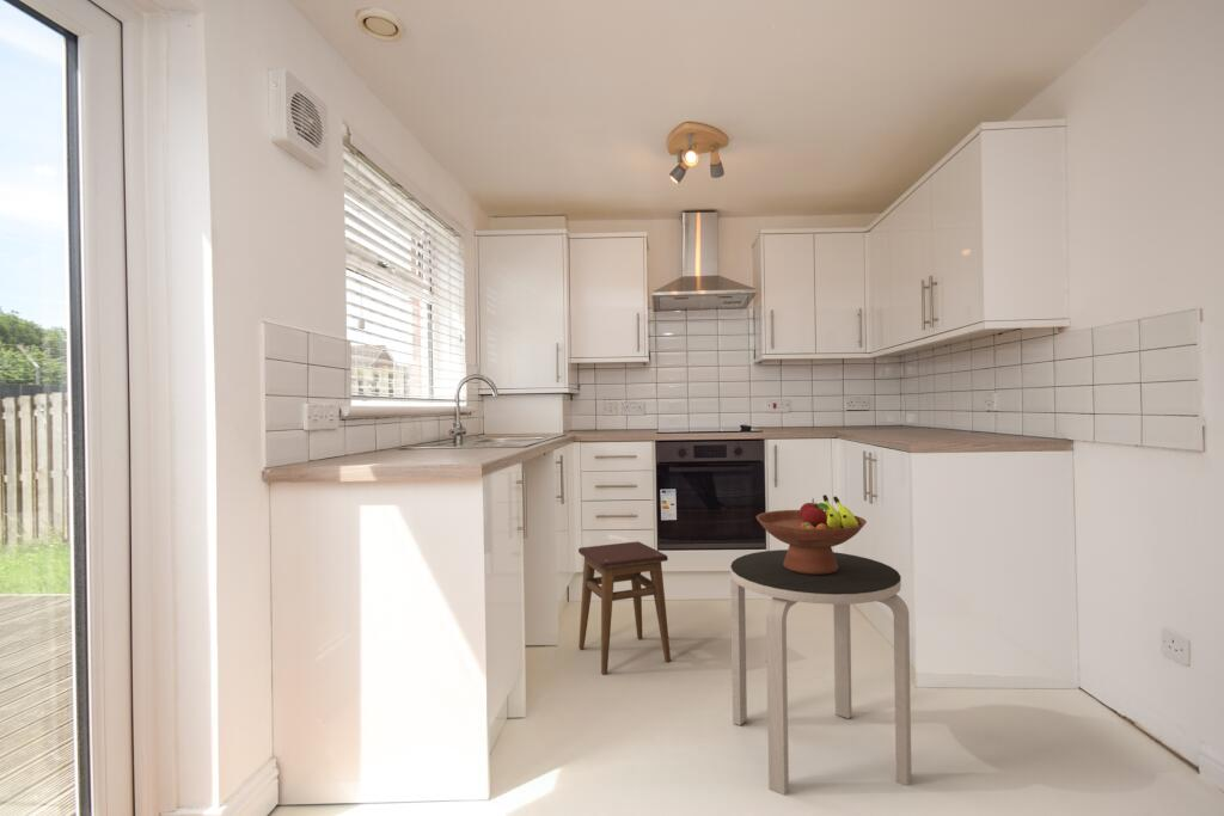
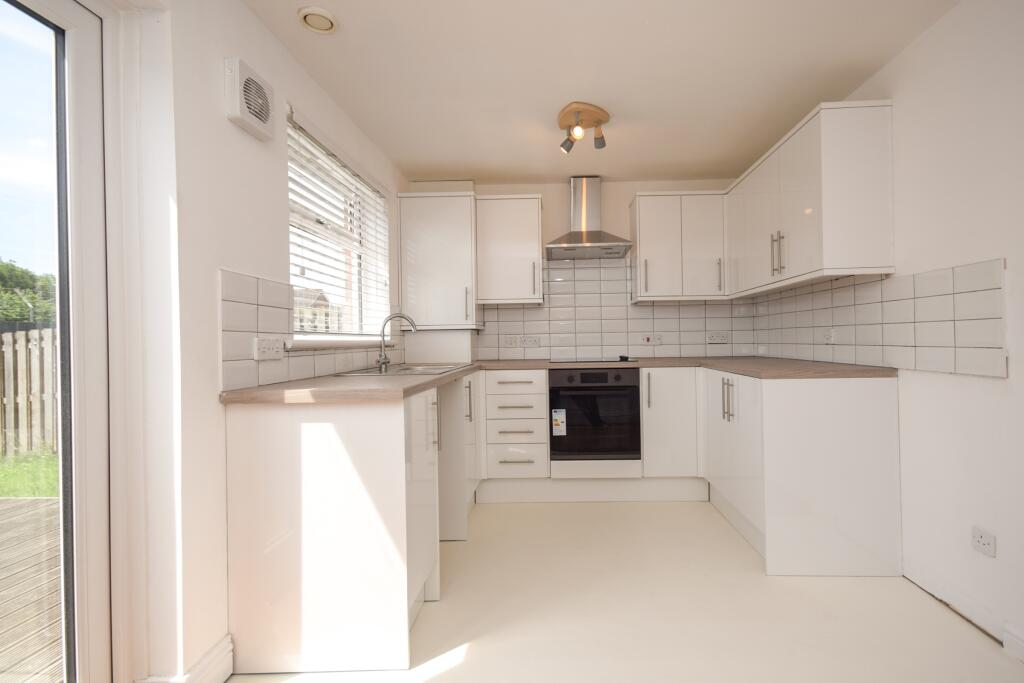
- fruit bowl (809, 533)
- stool (622, 599)
- side table (834, 658)
